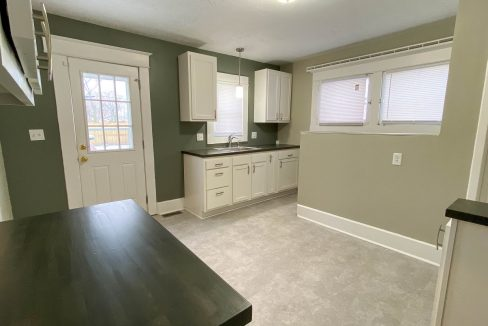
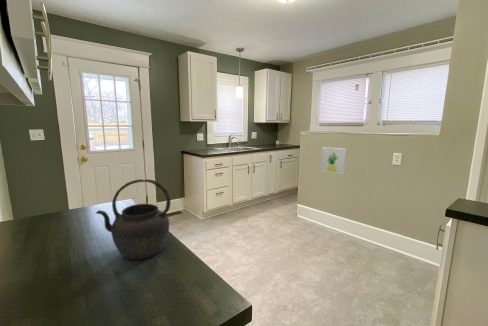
+ wall art (332, 160)
+ kettle (134, 216)
